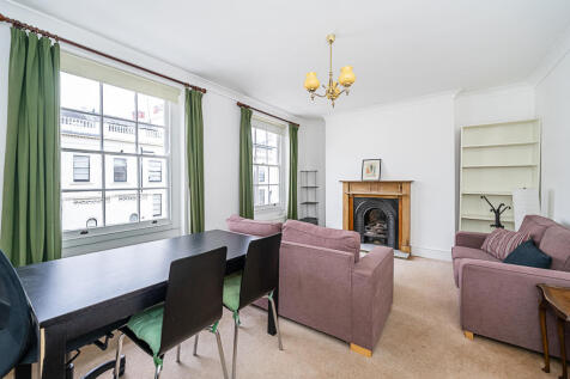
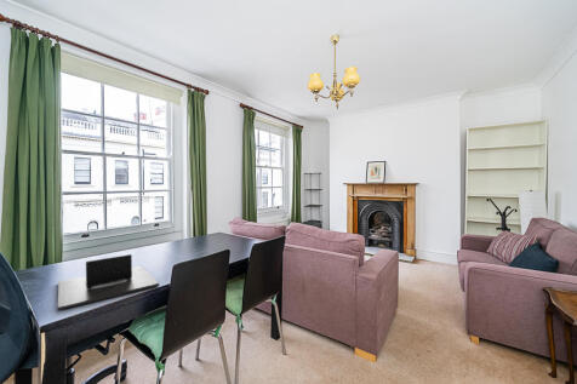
+ laptop (108, 270)
